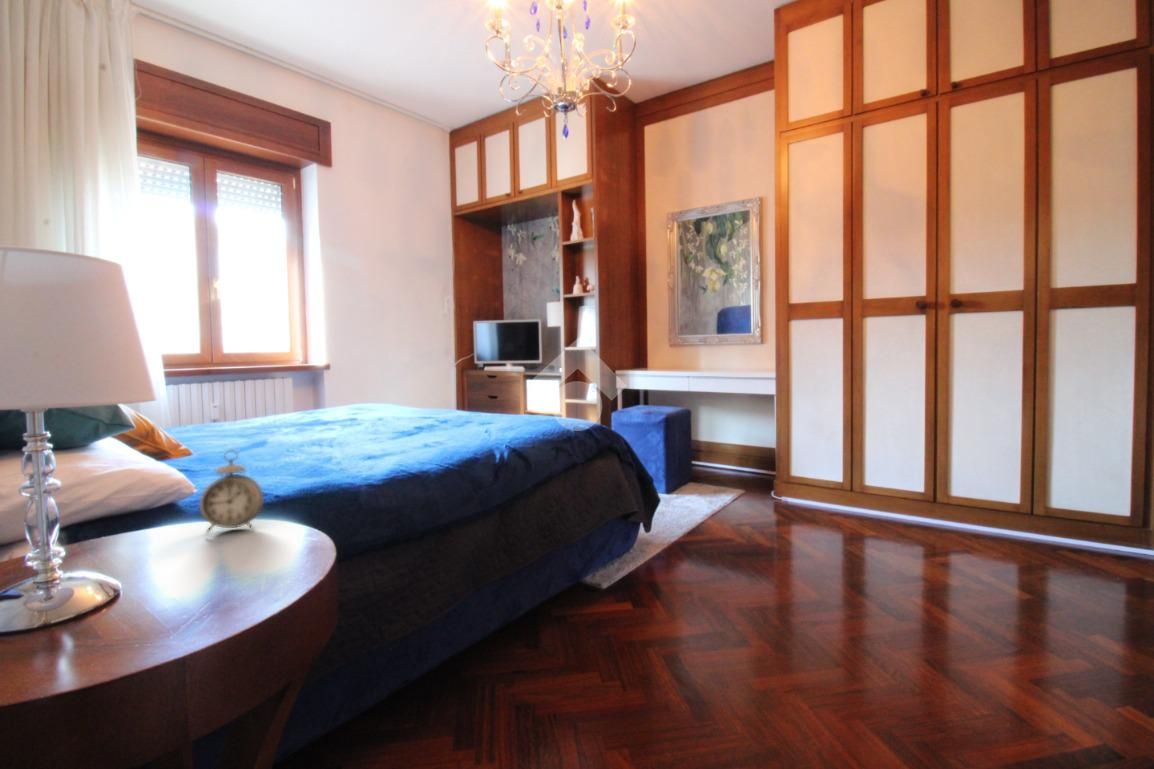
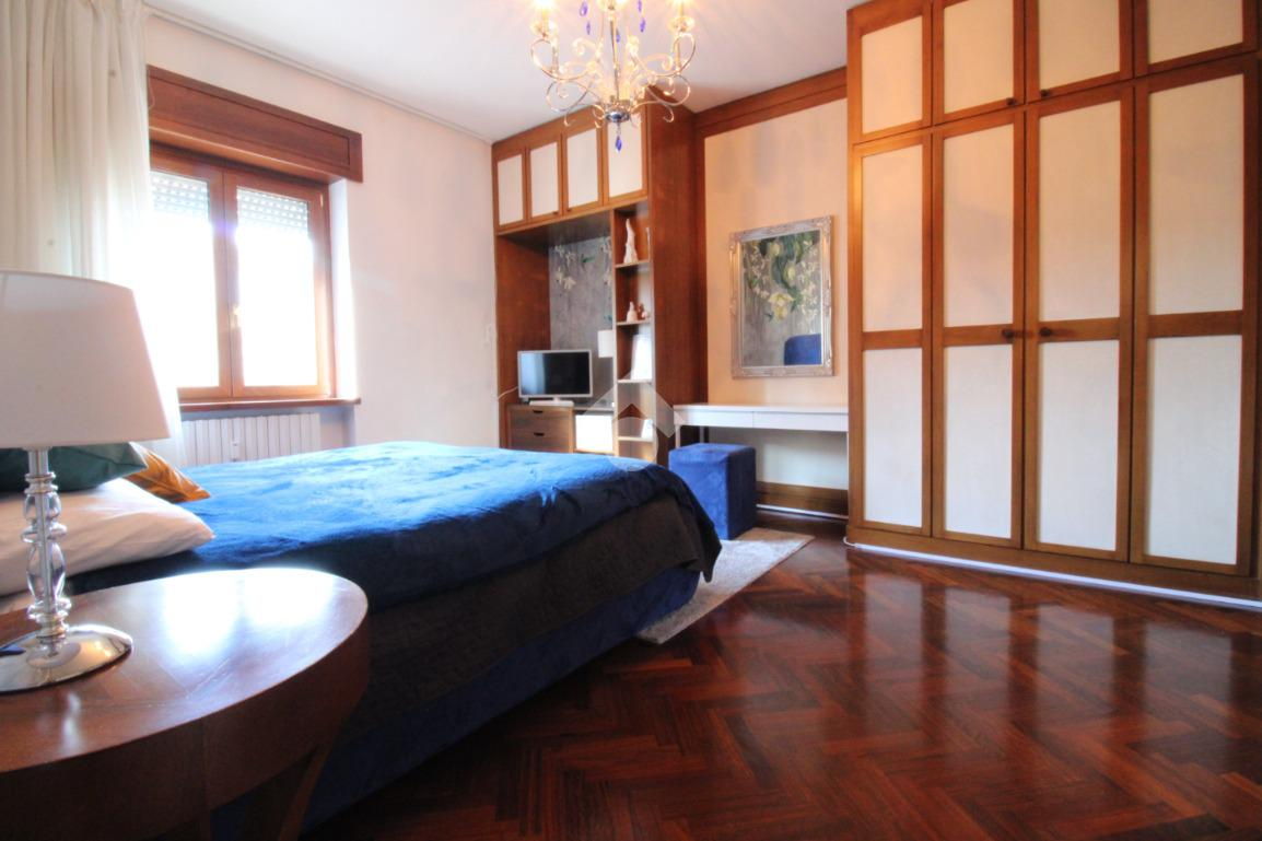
- alarm clock (230, 490)
